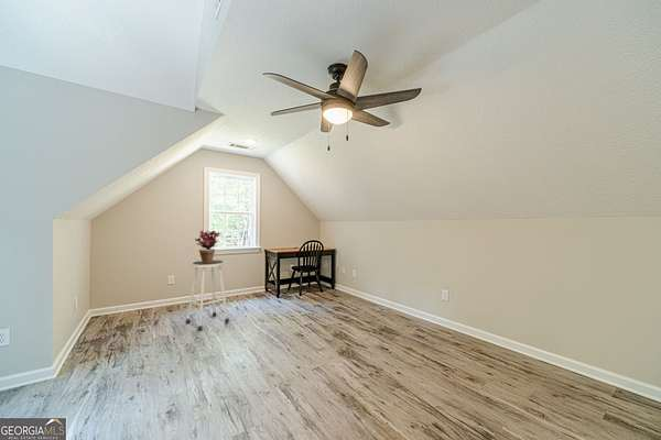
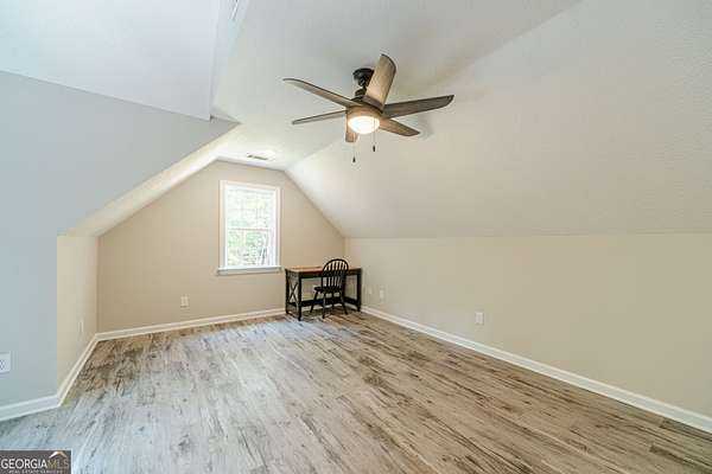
- potted plant (207, 245)
- stool (208, 295)
